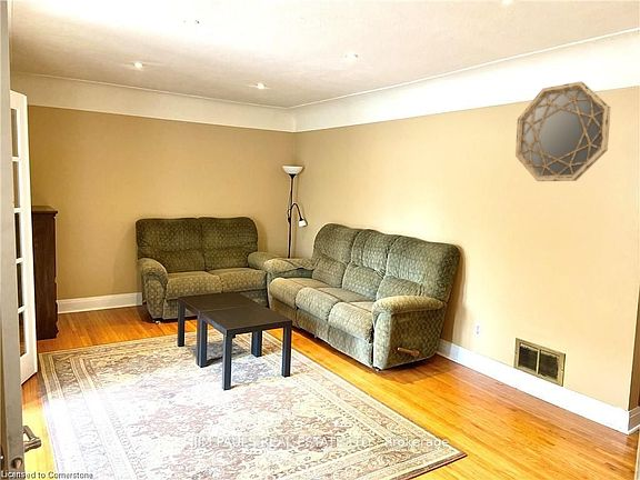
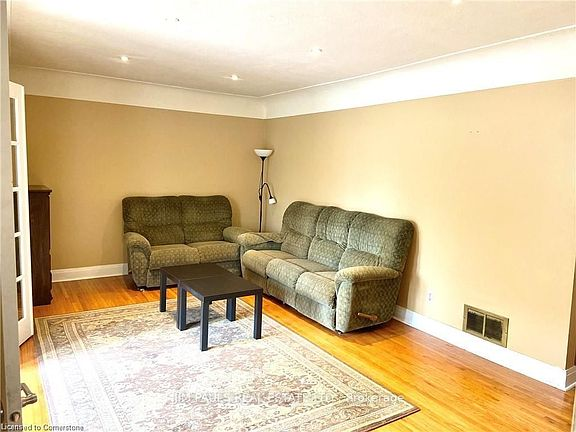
- home mirror (559, 133)
